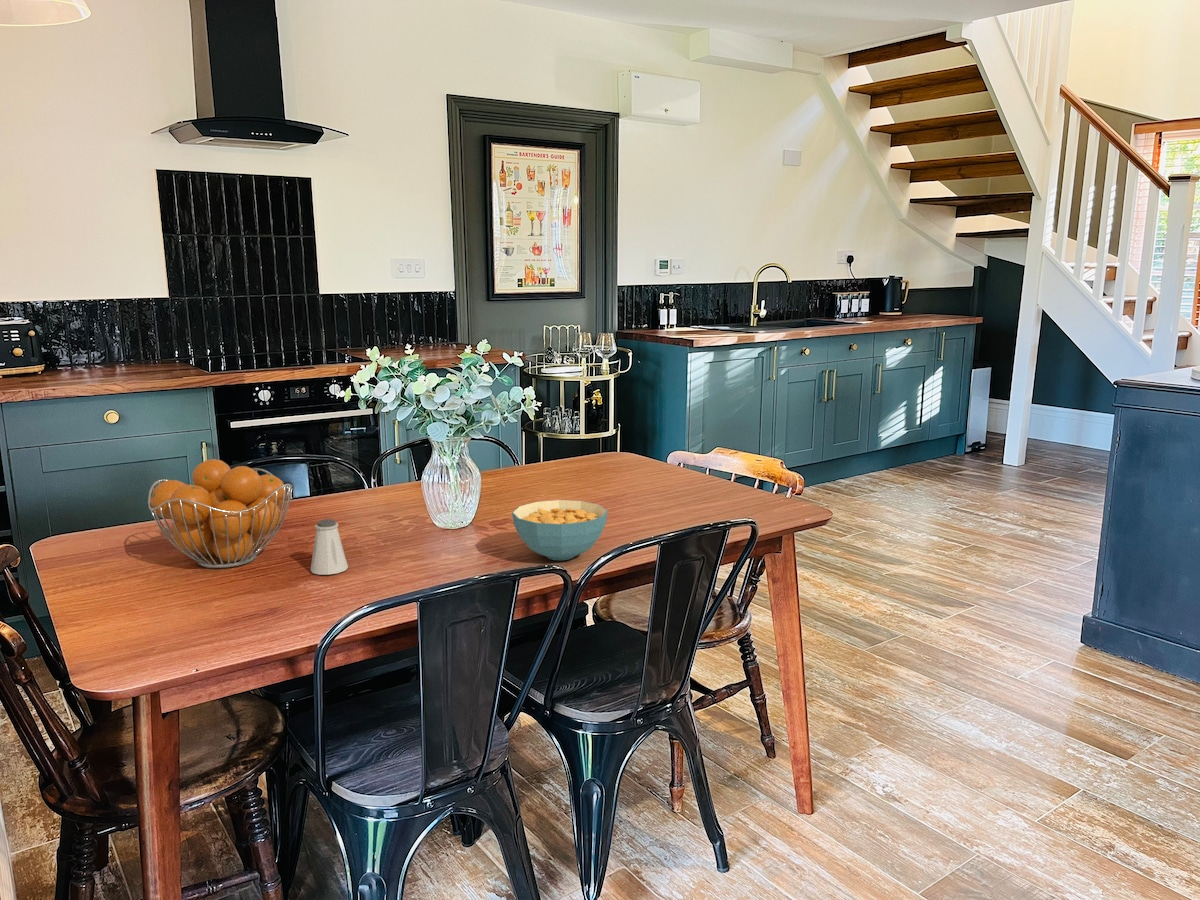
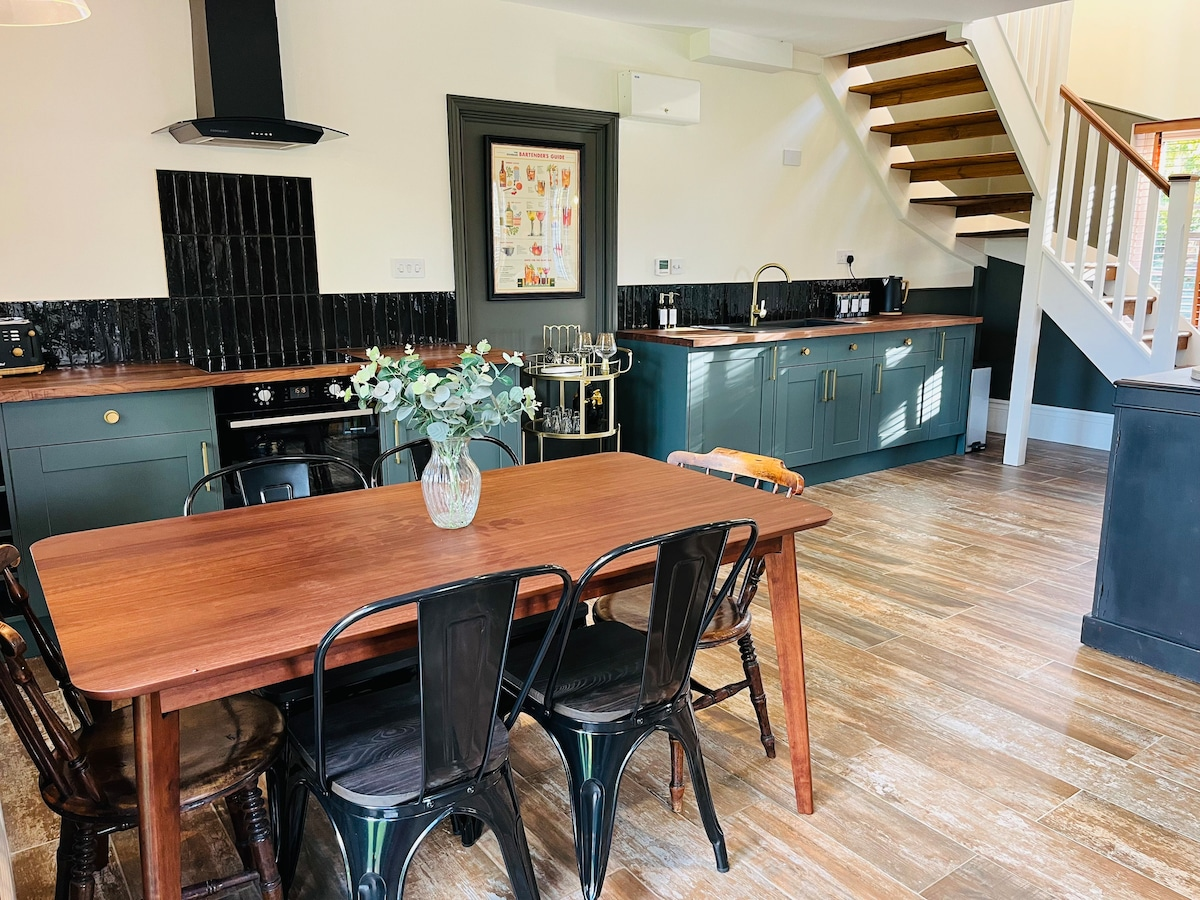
- cereal bowl (560, 533)
- saltshaker (327, 545)
- fruit basket (223, 511)
